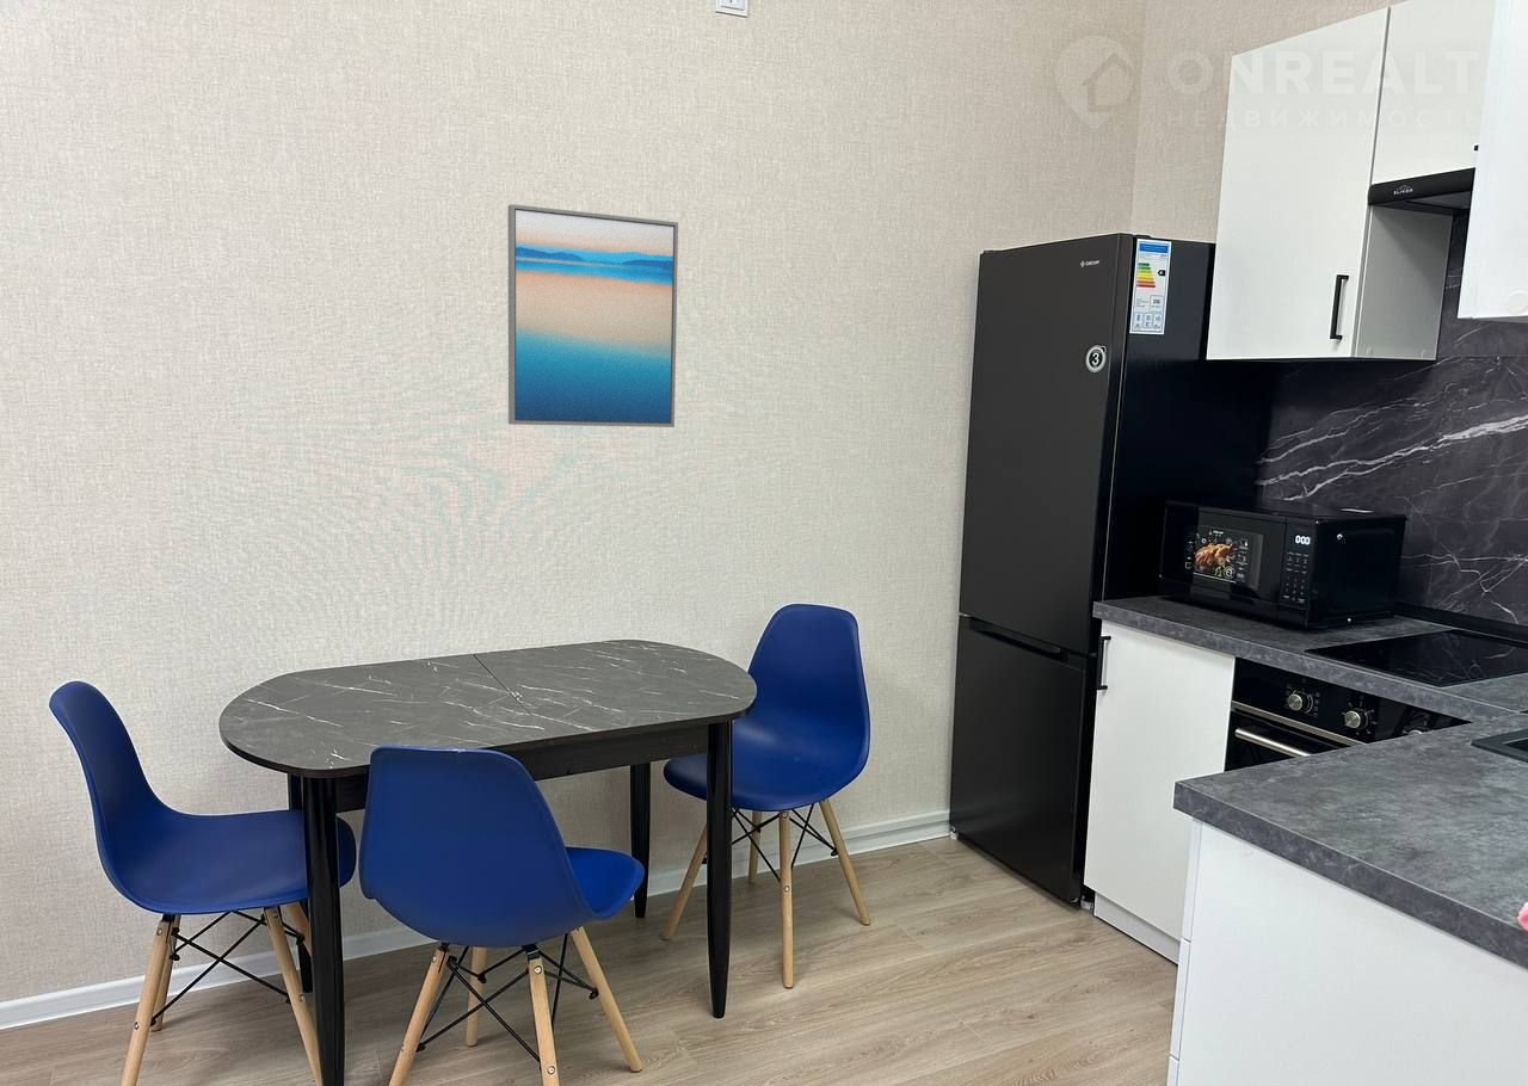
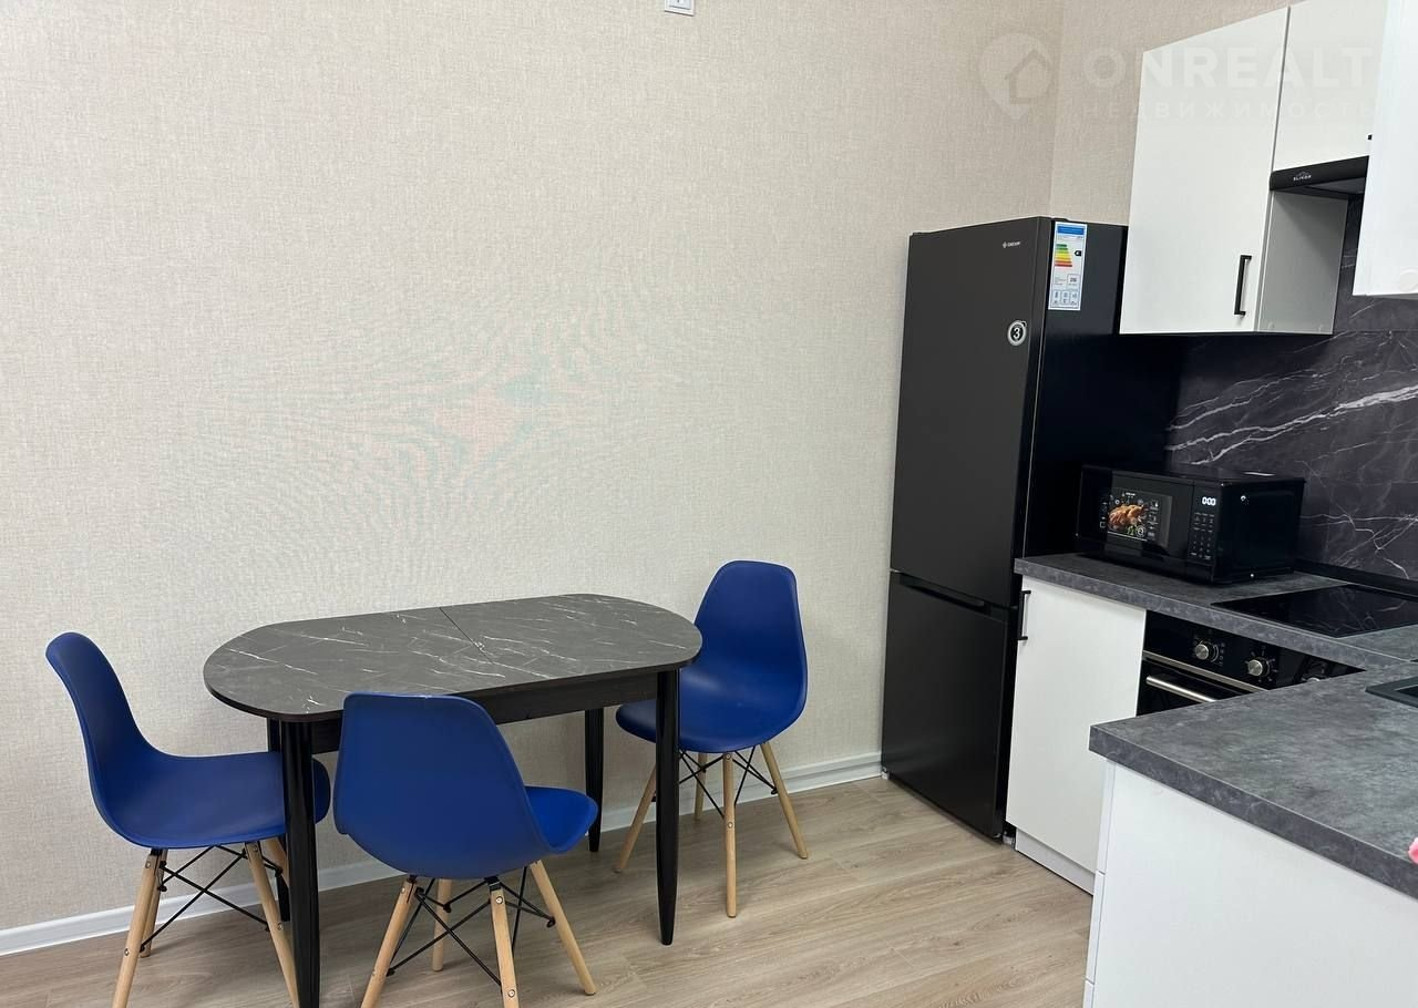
- wall art (594, 321)
